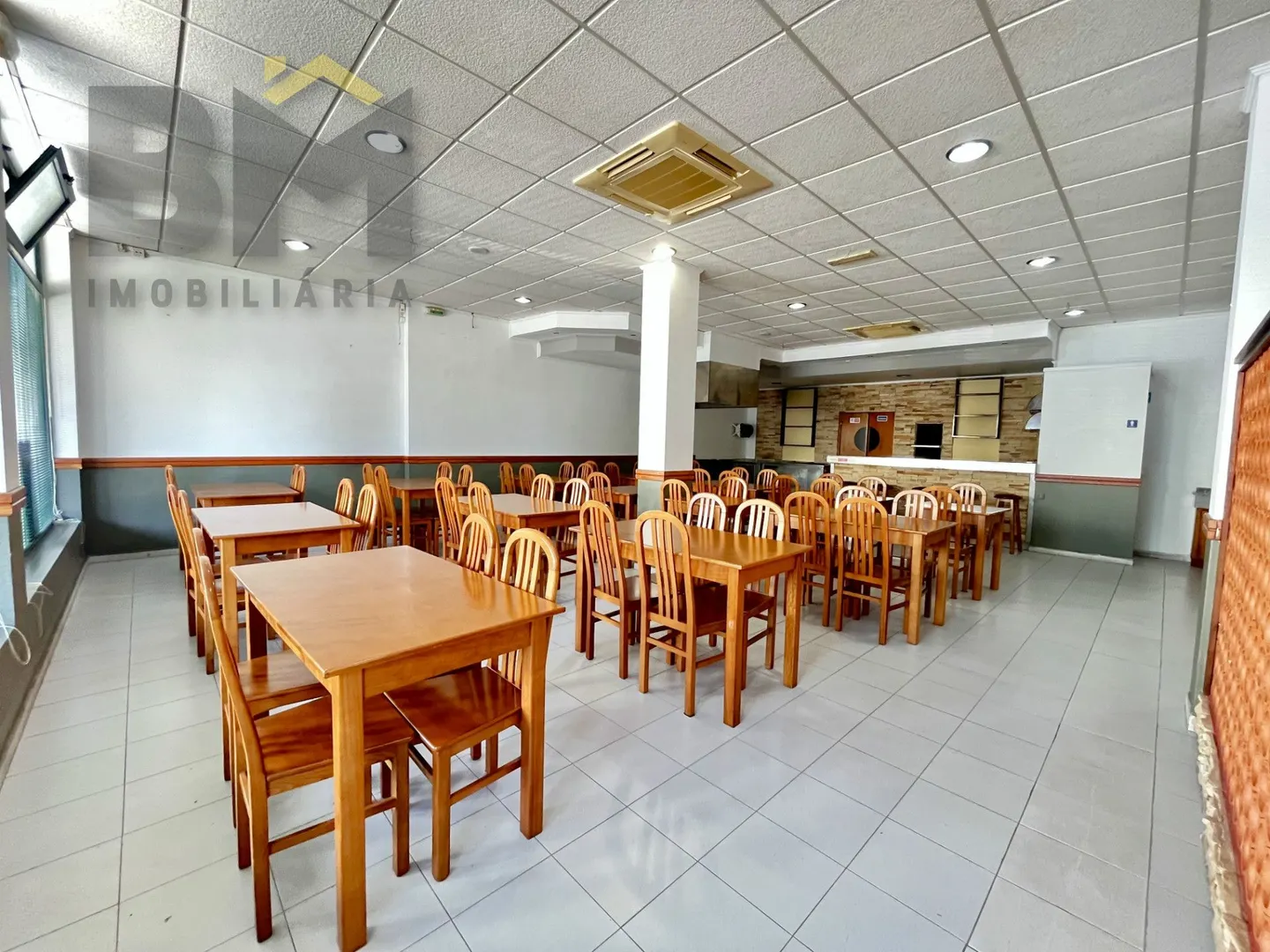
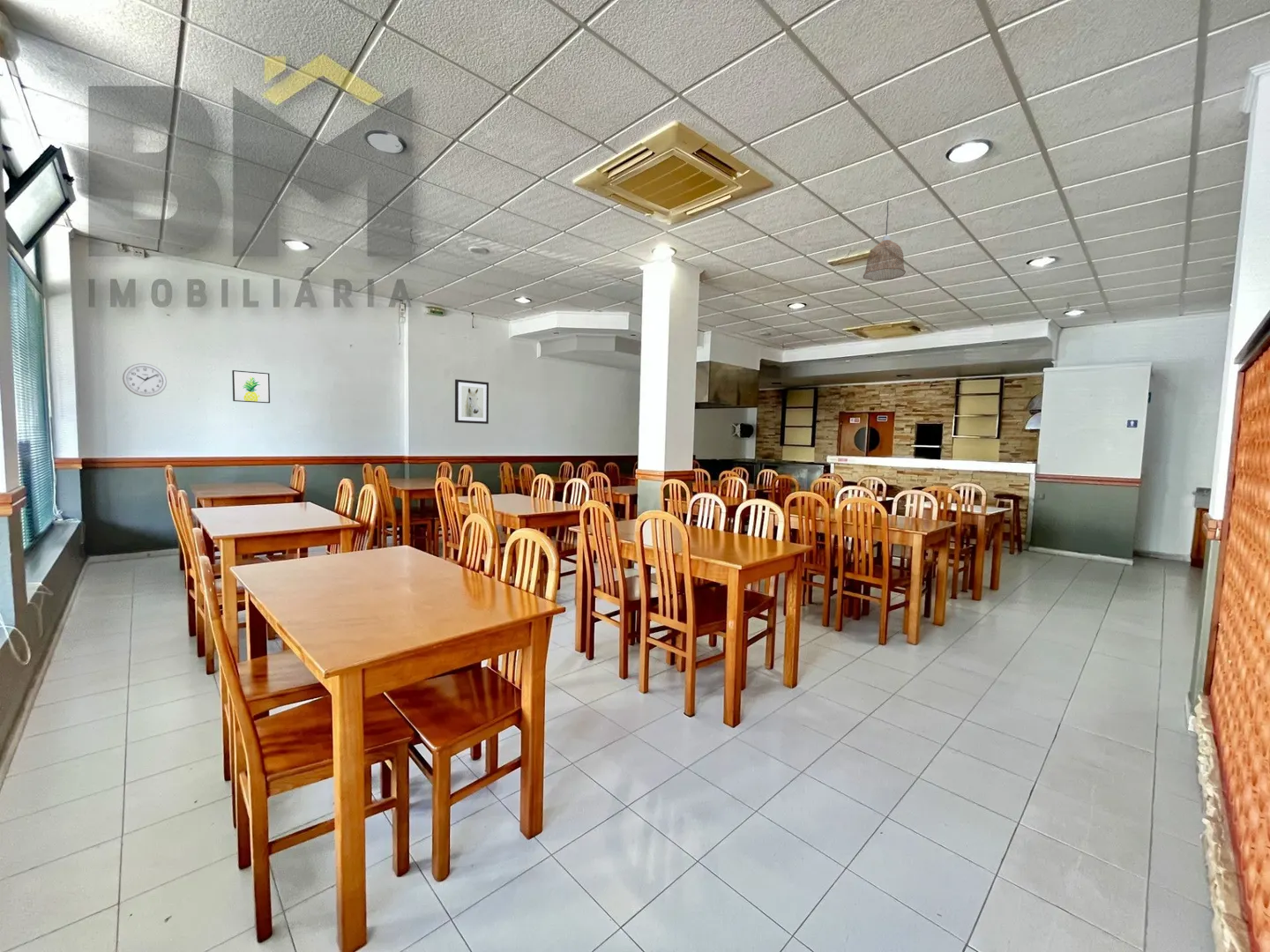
+ wall art (472, 402)
+ wall art (251, 387)
+ wall clock (145, 380)
+ pendant lamp (885, 238)
